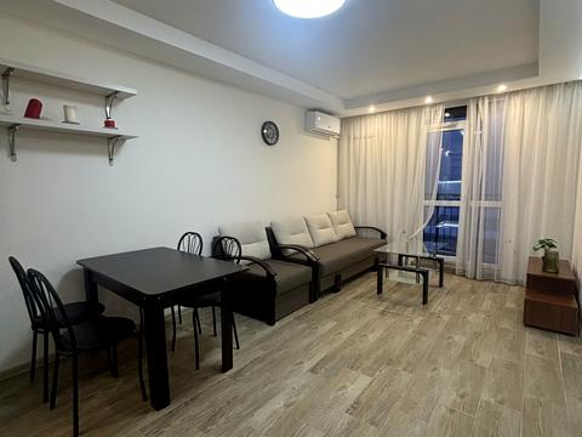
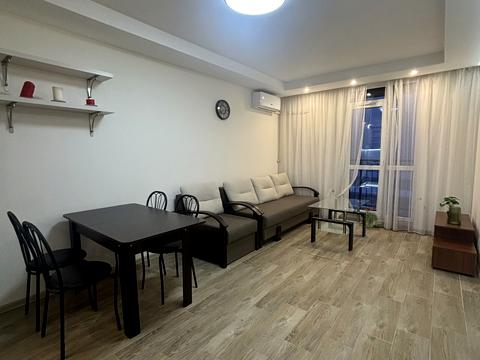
+ potted plant (371, 217)
